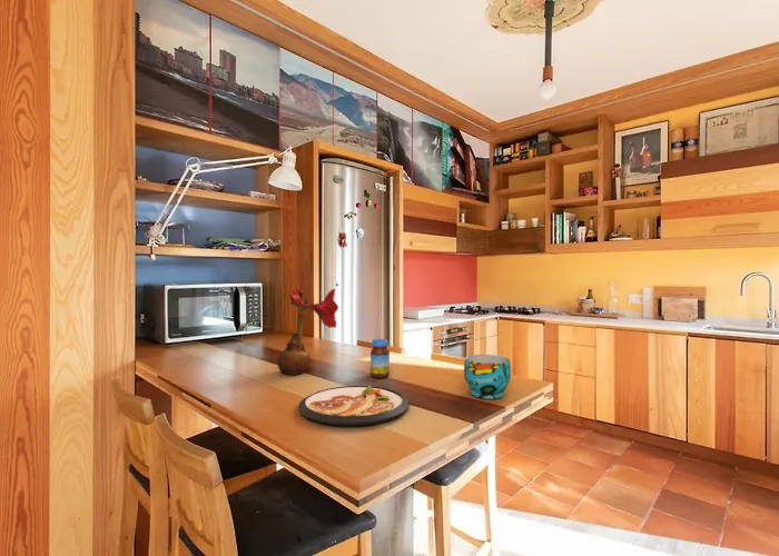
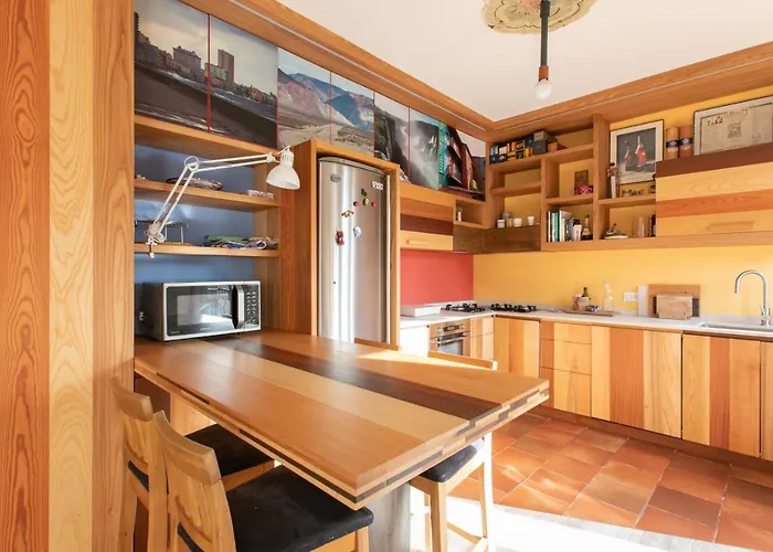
- jar (379, 357)
- dish (354, 399)
- flower (302, 327)
- cup (487, 376)
